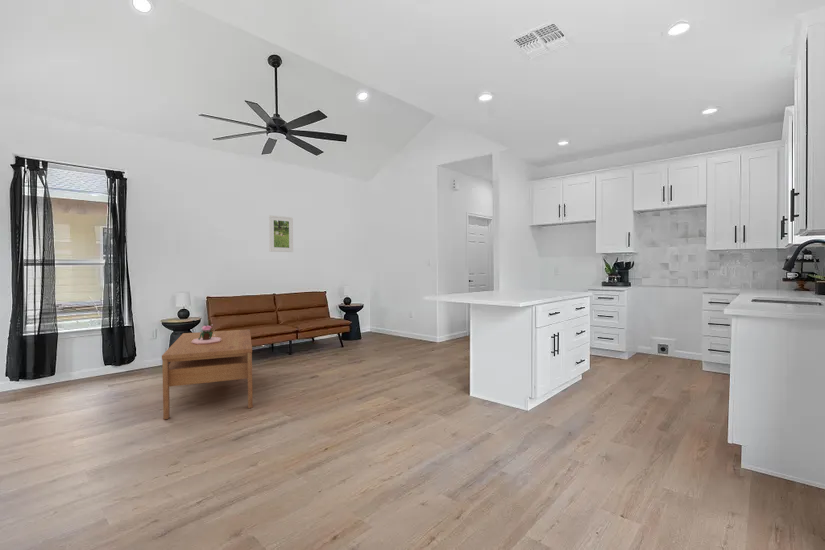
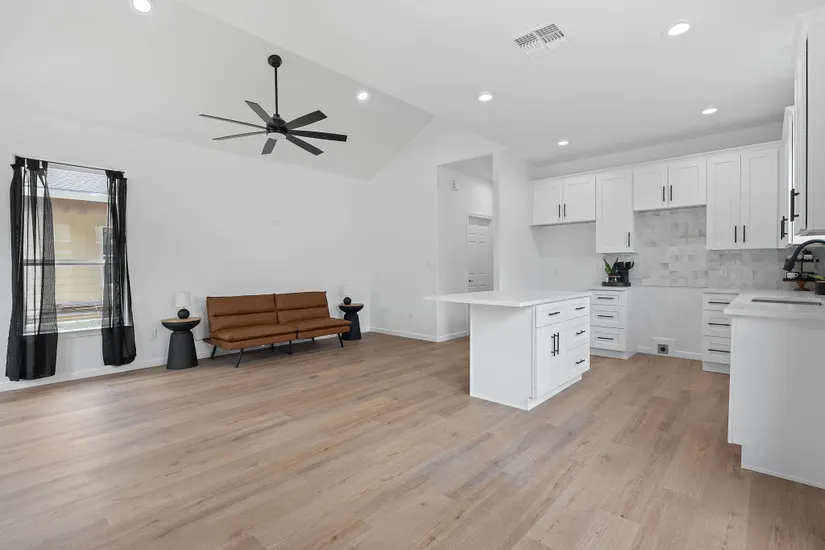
- coffee table (214, 366)
- potted plant (206, 329)
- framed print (281, 234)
